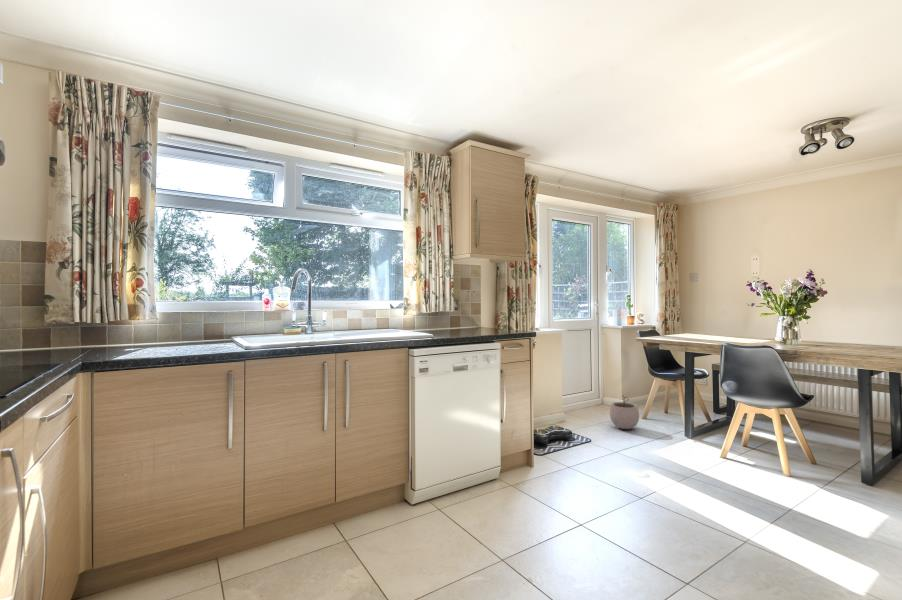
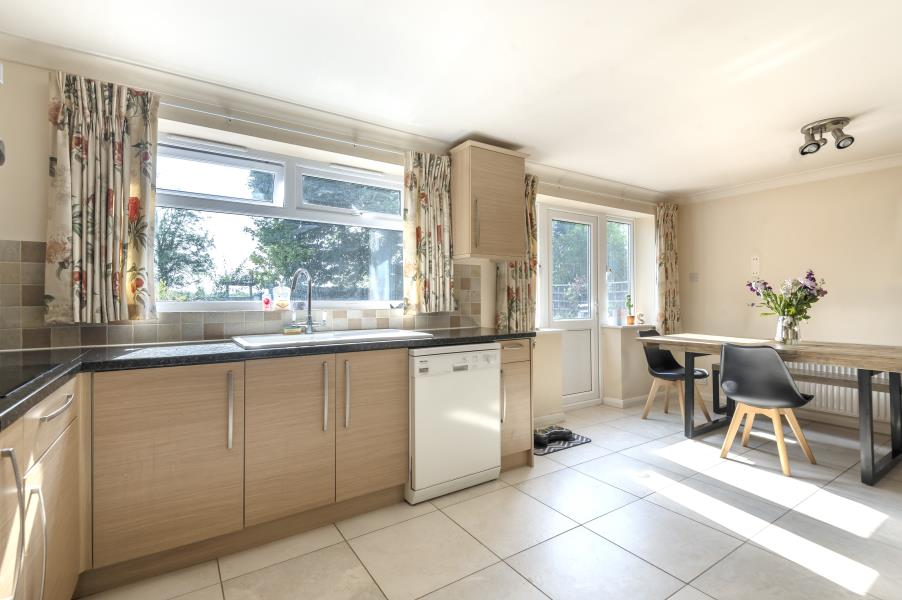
- plant pot (624, 411)
